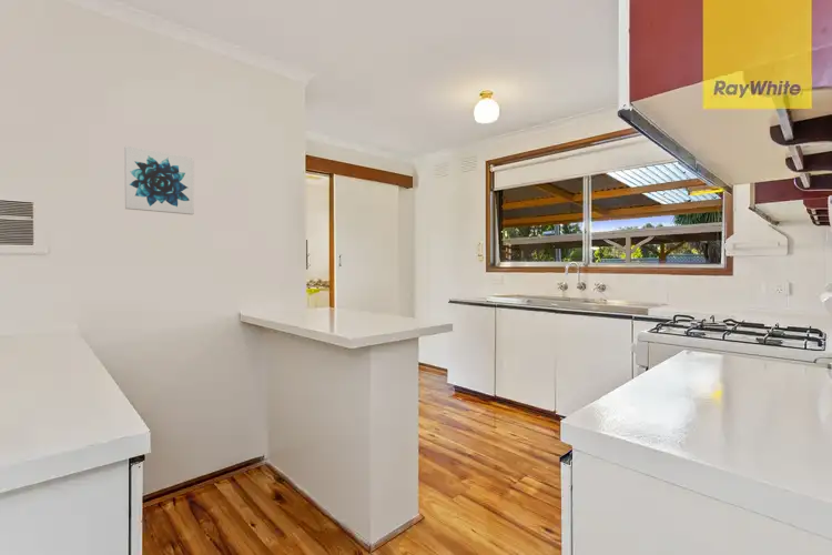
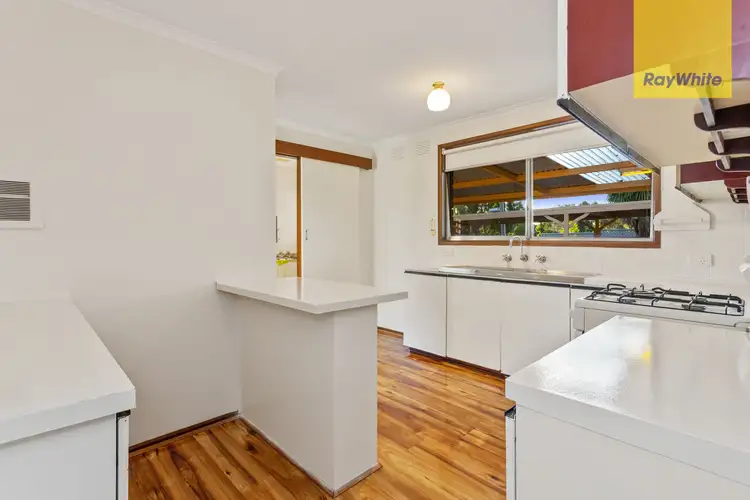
- wall art (160, 182)
